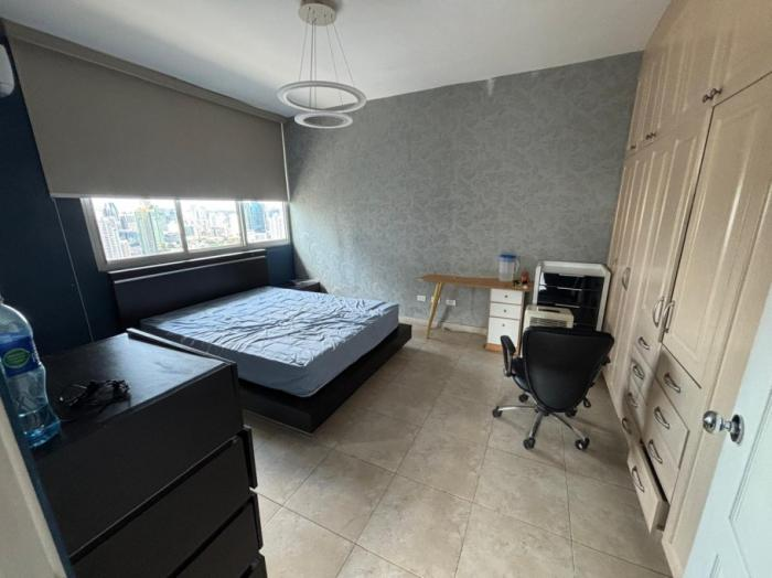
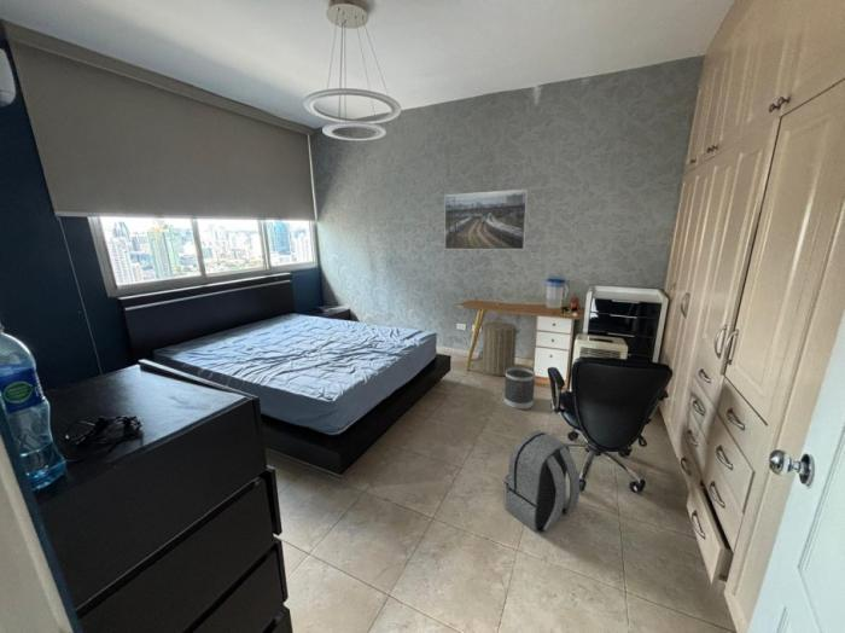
+ laundry hamper (499, 344)
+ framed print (483, 221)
+ backpack (542, 477)
+ wastebasket (519, 387)
